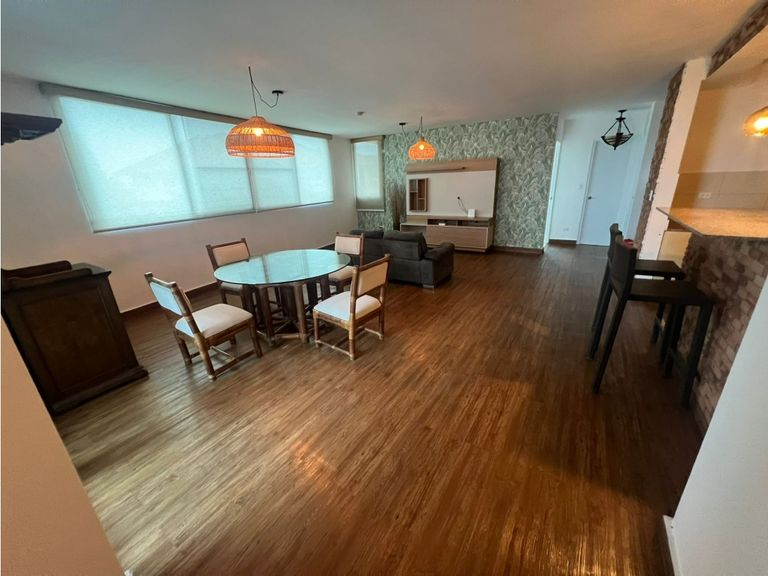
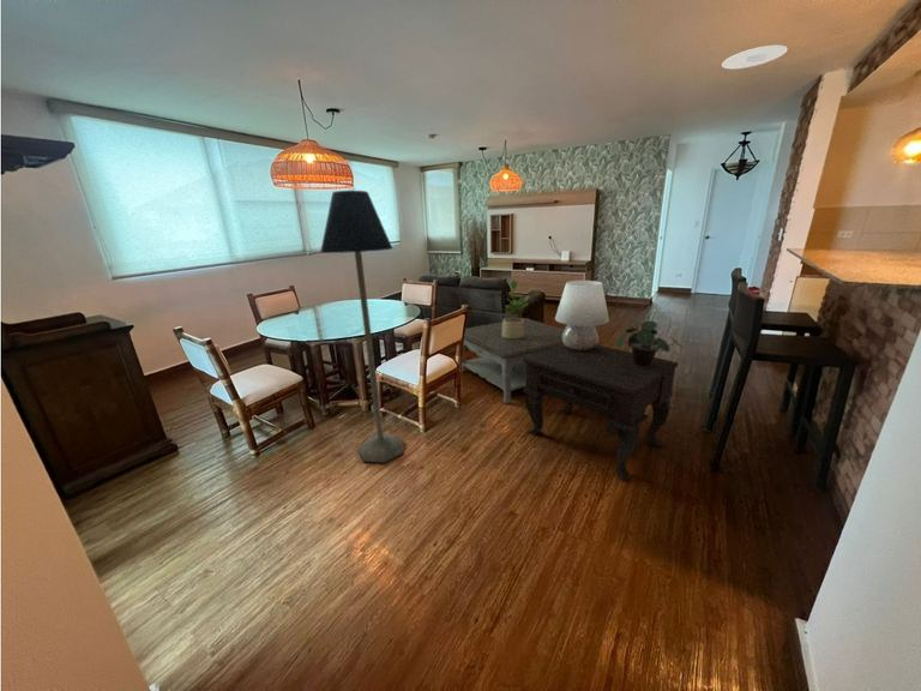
+ floor lamp (367, 335)
+ side table (594, 401)
+ potted plant (514, 307)
+ coffee table (516, 355)
+ recessed light (753, 54)
+ potted plant (645, 344)
+ table lamp (582, 317)
